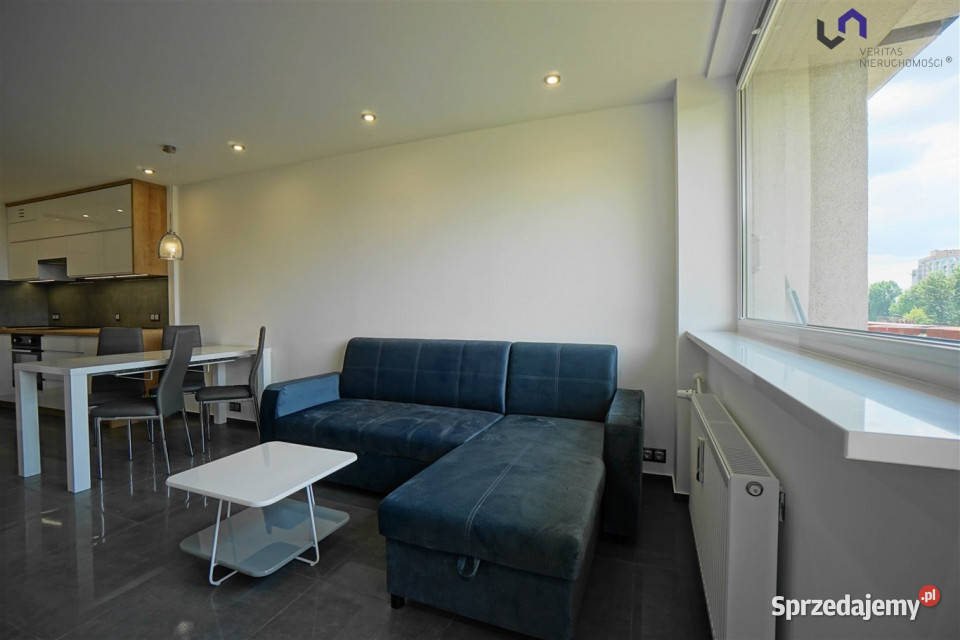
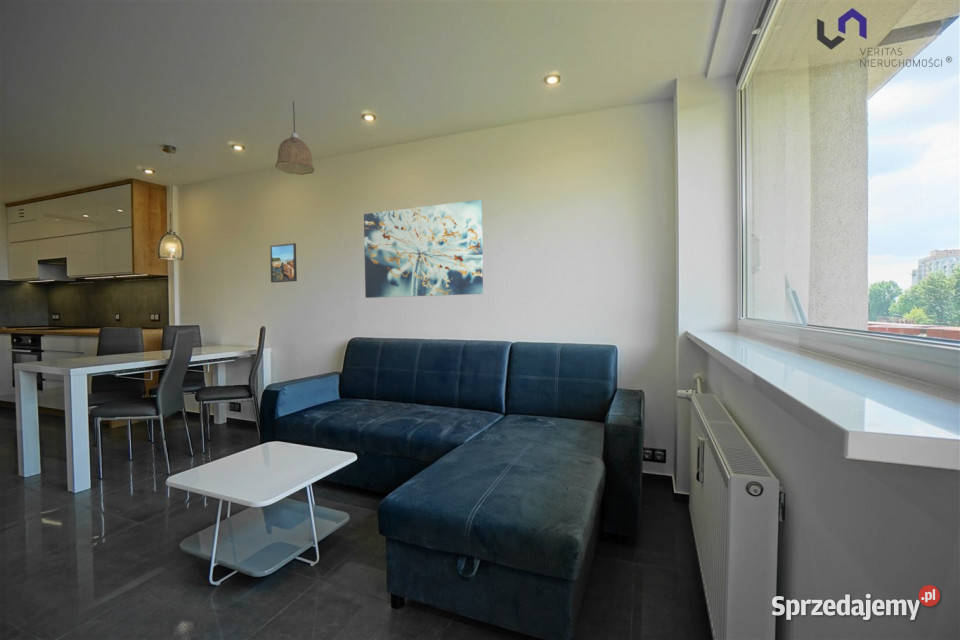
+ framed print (283, 263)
+ pendant lamp (294, 135)
+ wall art (420, 251)
